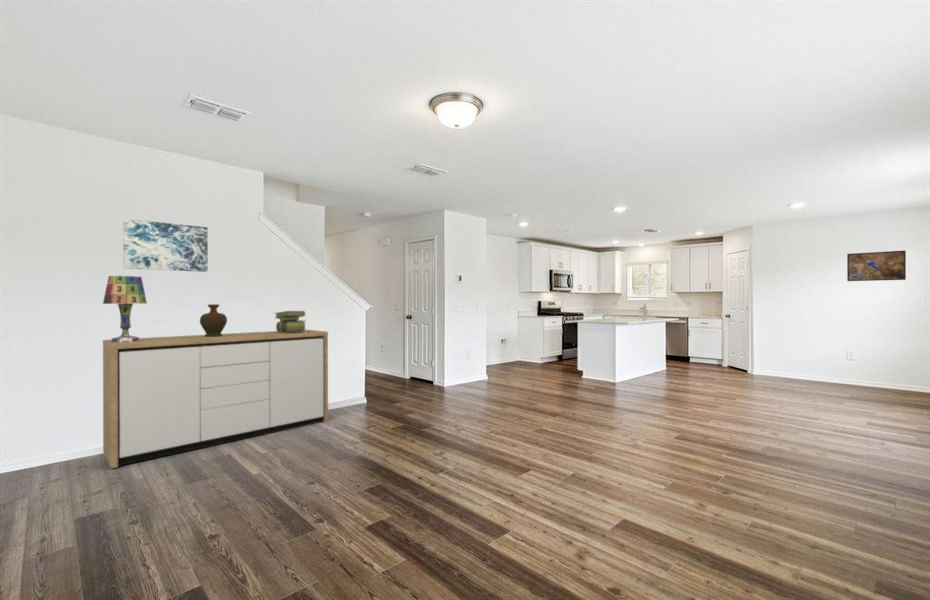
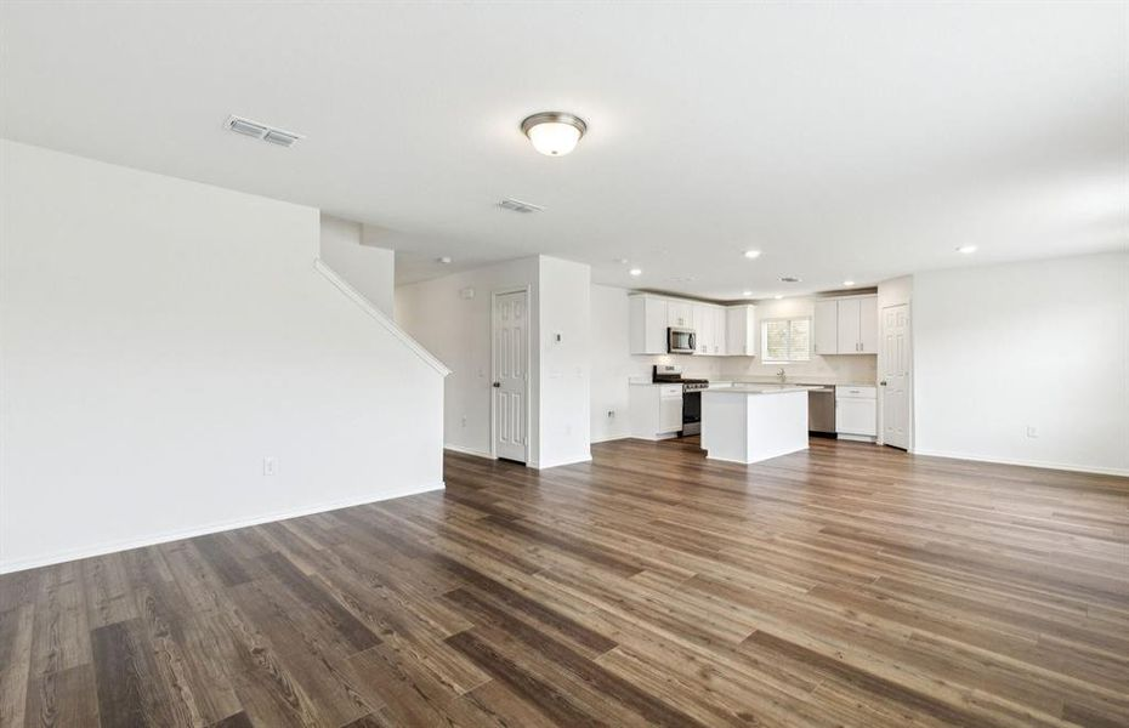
- table lamp (125, 308)
- wall art (167, 246)
- stack of books (289, 321)
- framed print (875, 266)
- decorative vase (213, 320)
- sideboard (227, 385)
